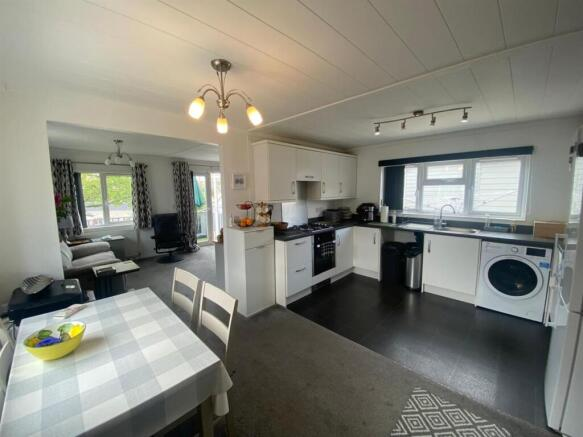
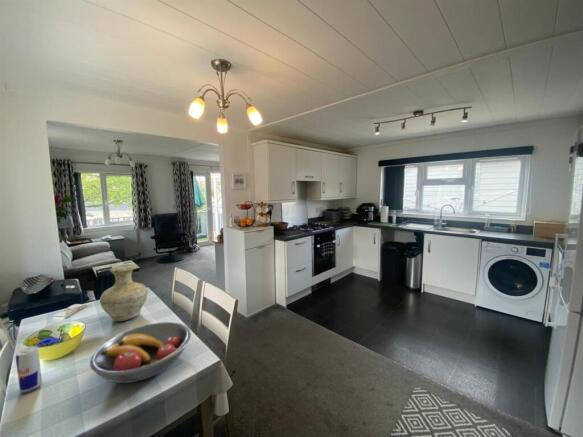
+ fruit bowl (145, 351)
+ vase (124, 291)
+ beverage can (29, 369)
